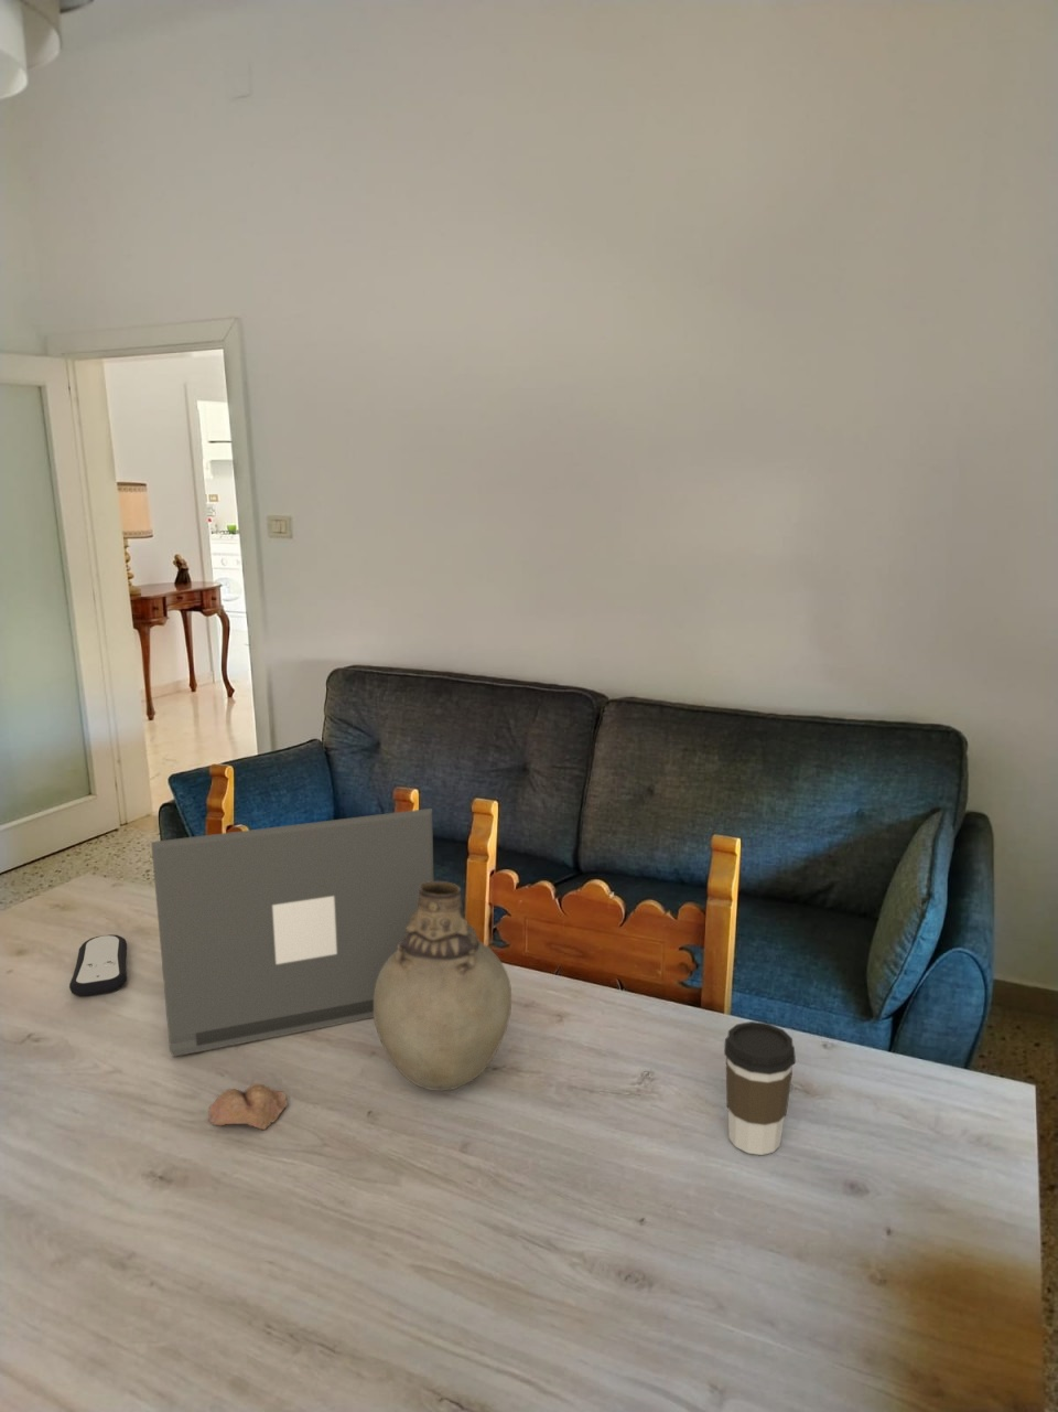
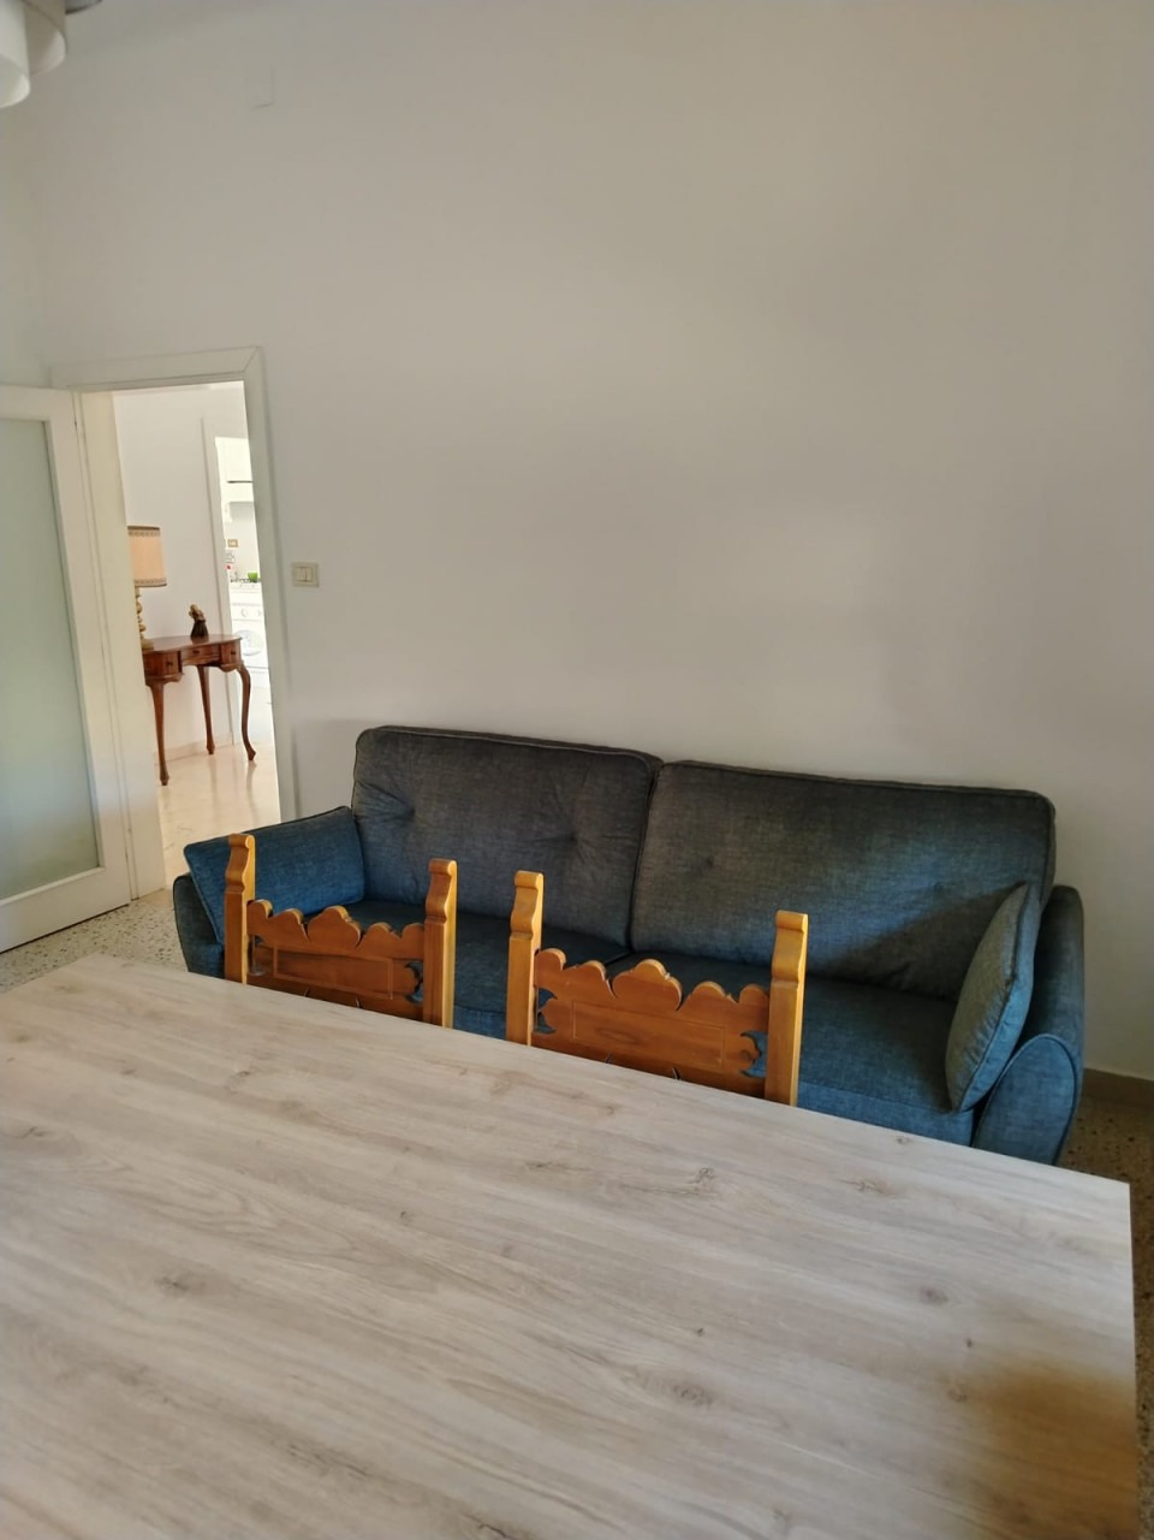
- remote control (100, 963)
- laptop (290, 891)
- vase (442, 982)
- fruit (247, 1100)
- coffee cup (757, 1088)
